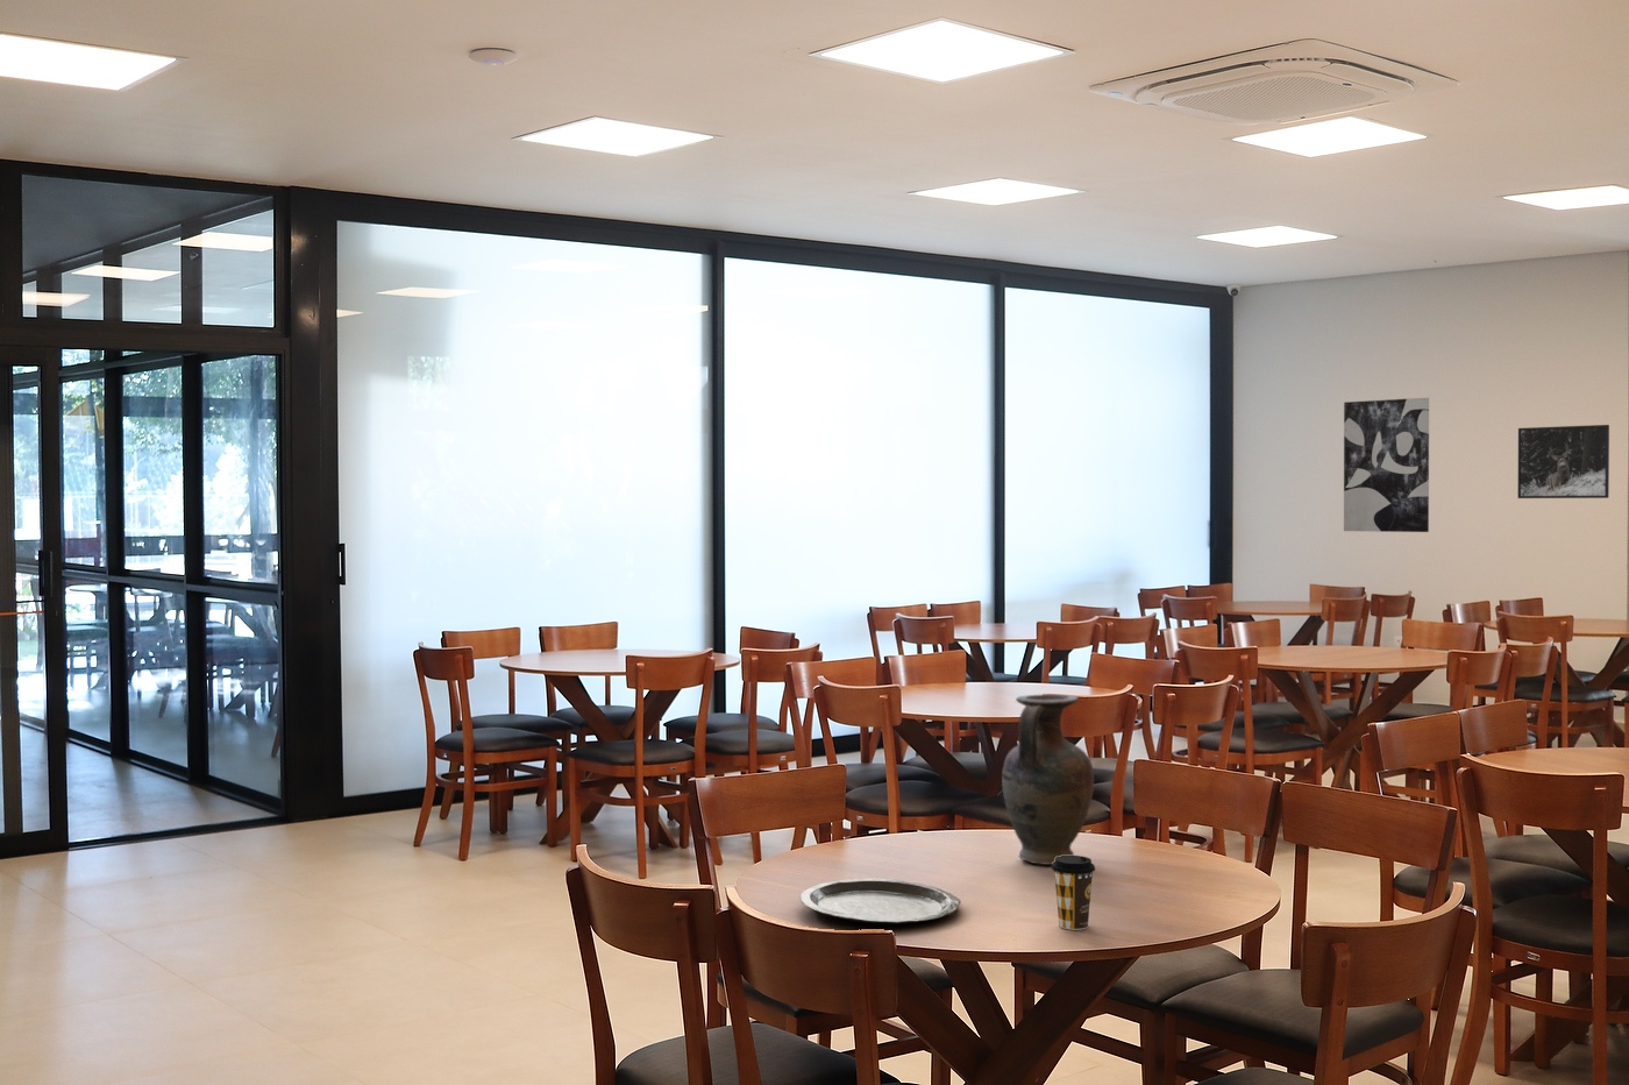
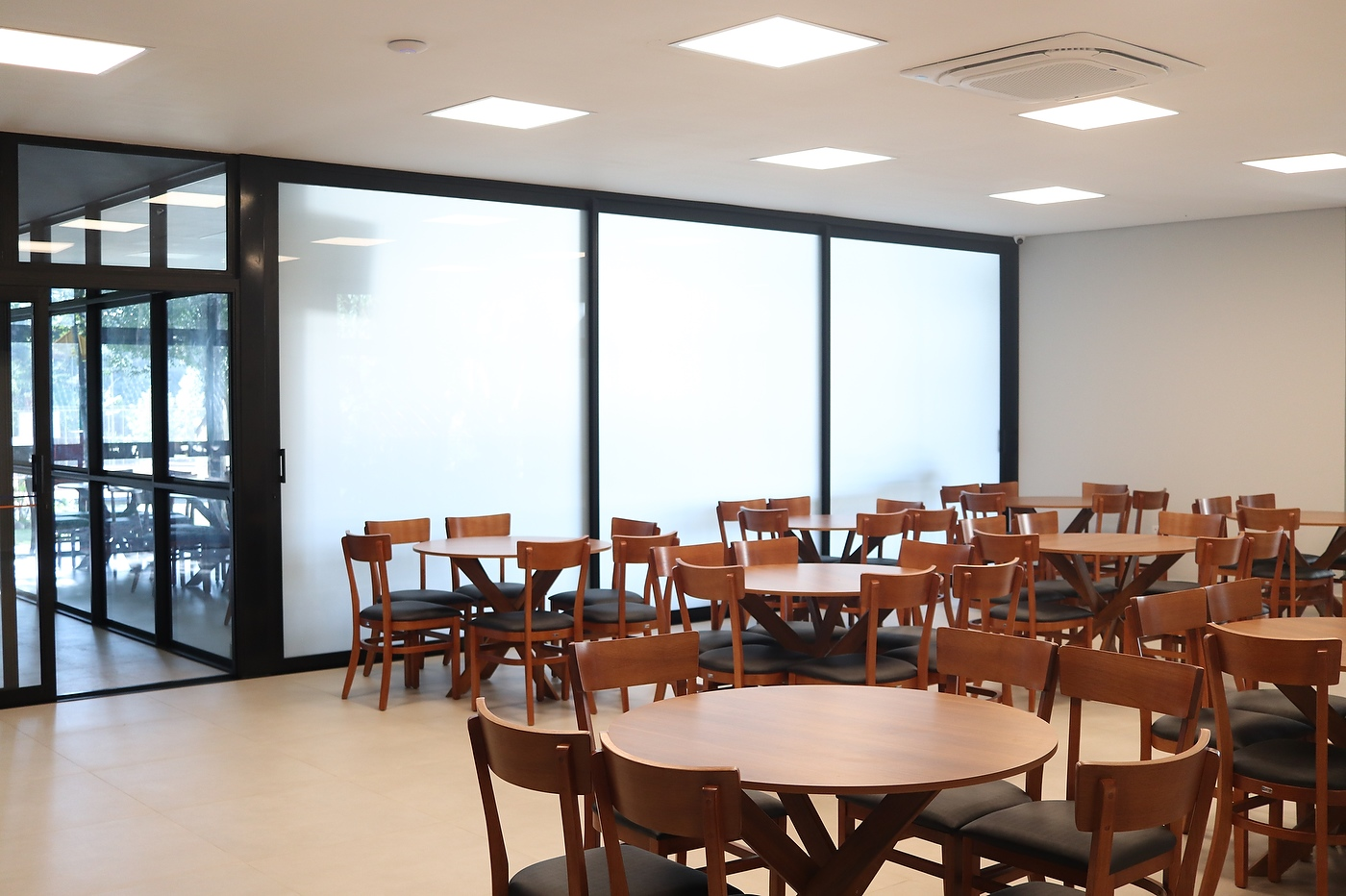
- plate (880, 902)
- wall art (1385, 466)
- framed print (1561, 463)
- vase (1047, 779)
- coffee cup (1072, 891)
